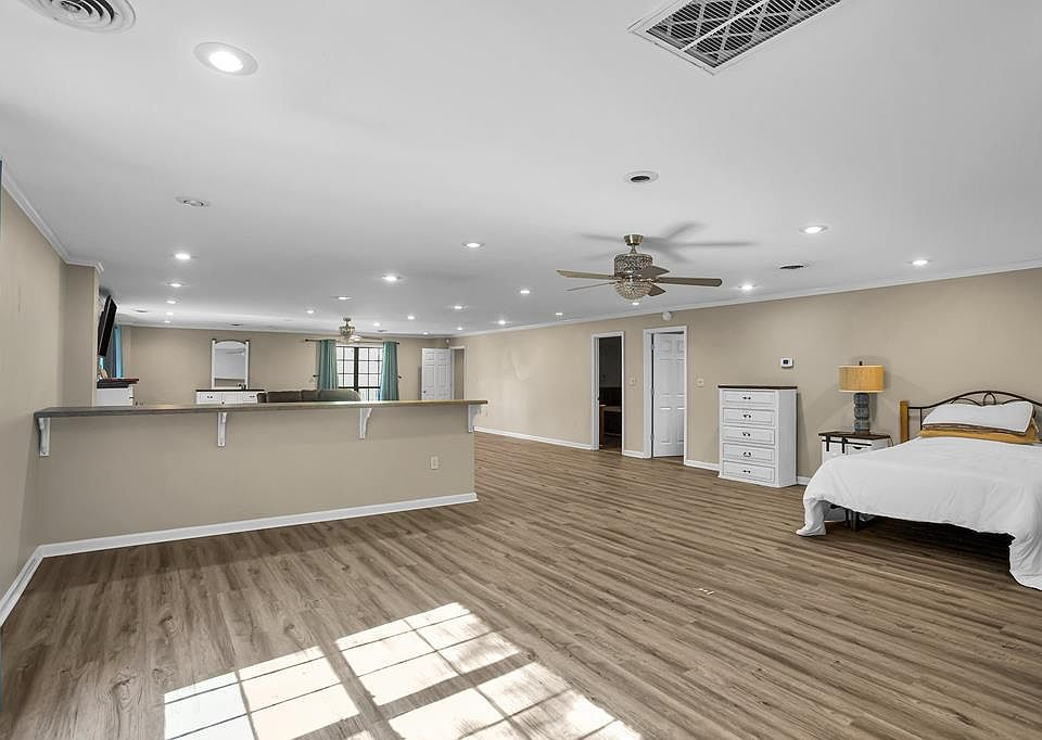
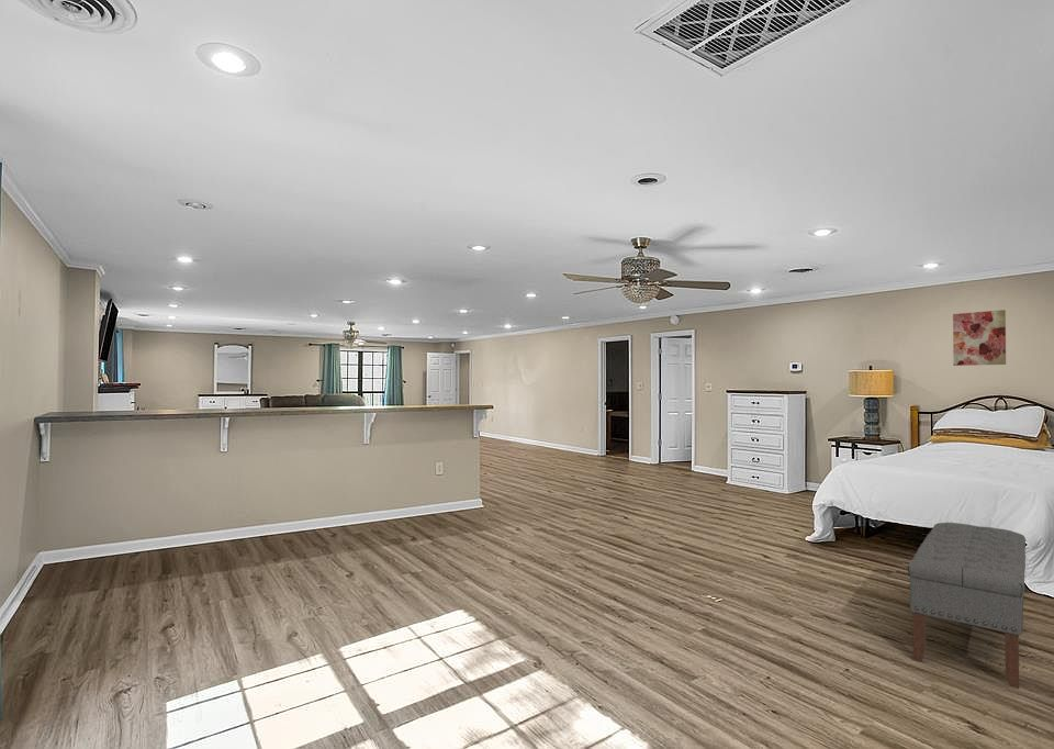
+ bench (972, 590)
+ wall art (978, 338)
